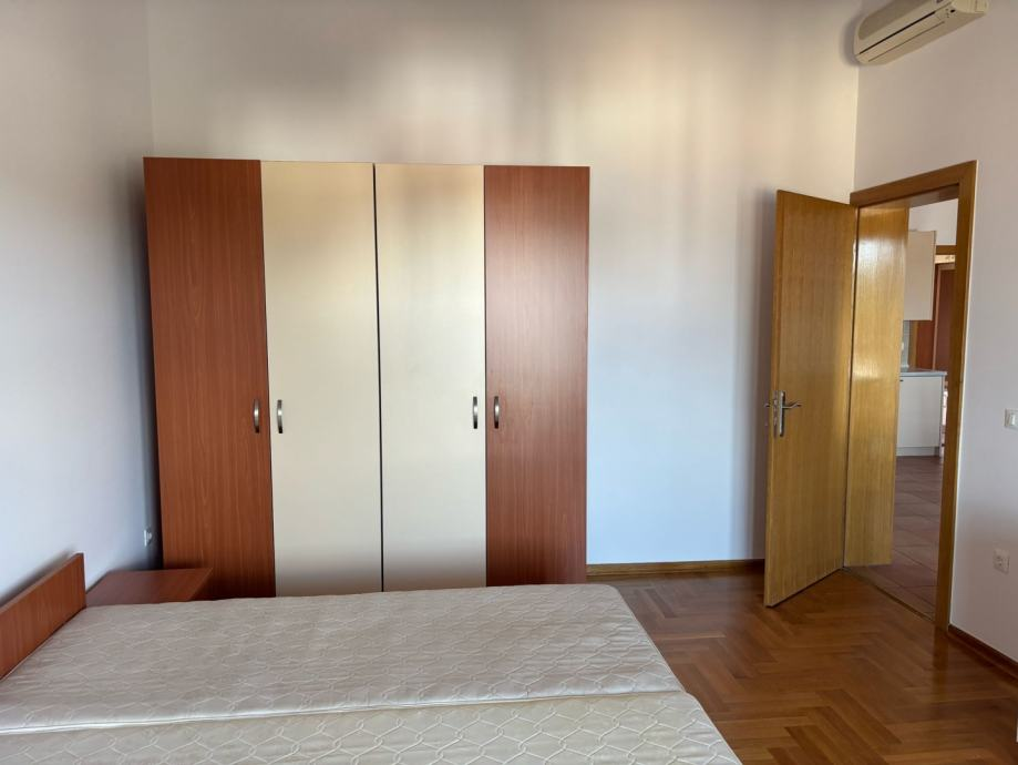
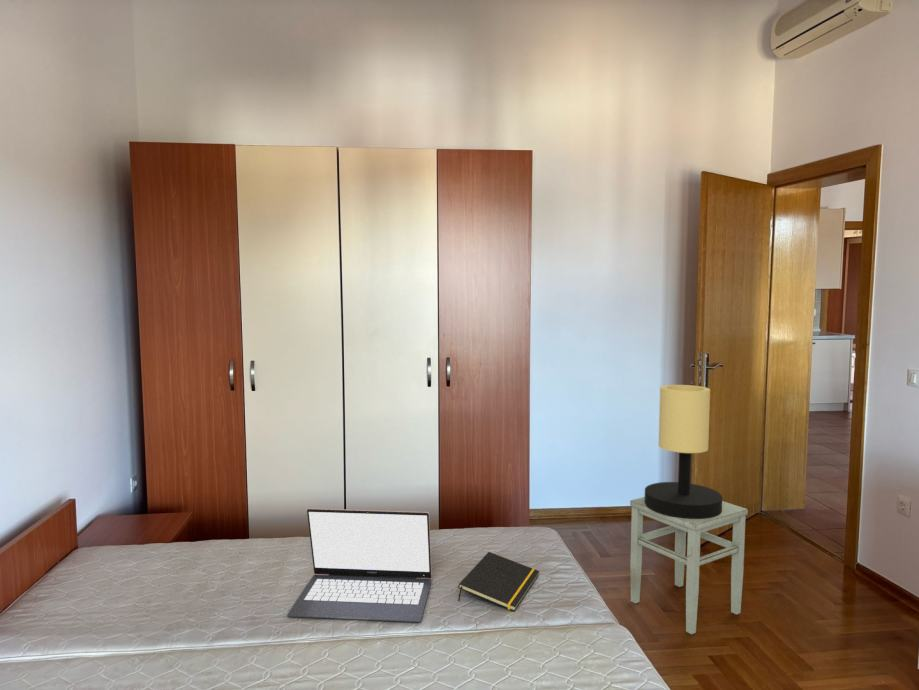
+ stool (685, 556)
+ table lamp (684, 447)
+ notepad (500, 579)
+ laptop (363, 558)
